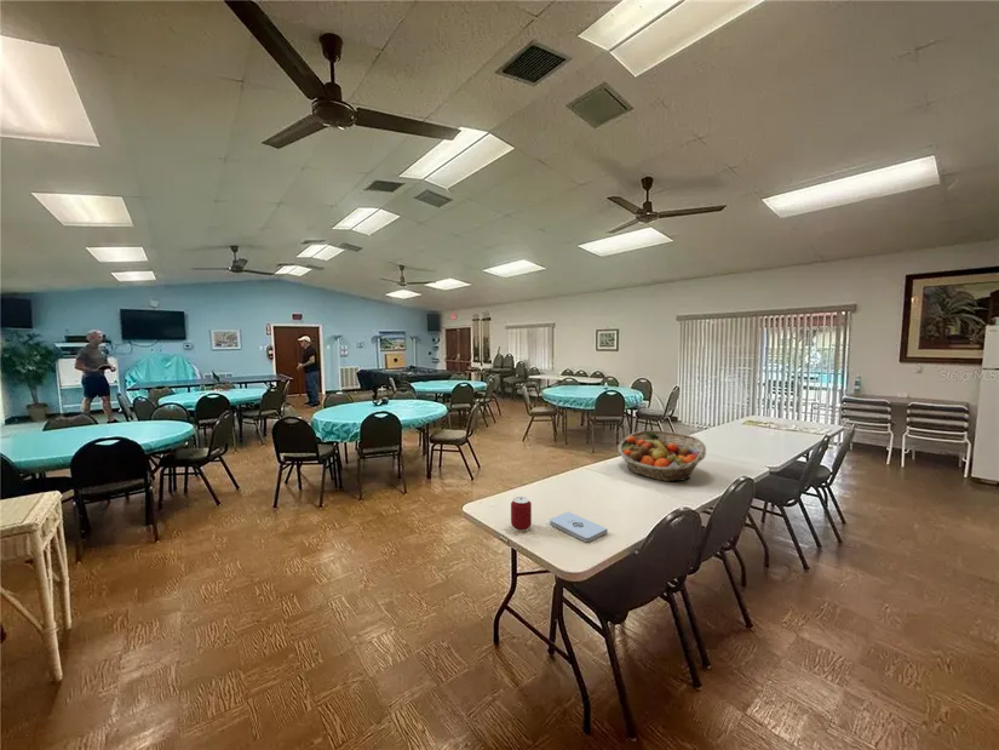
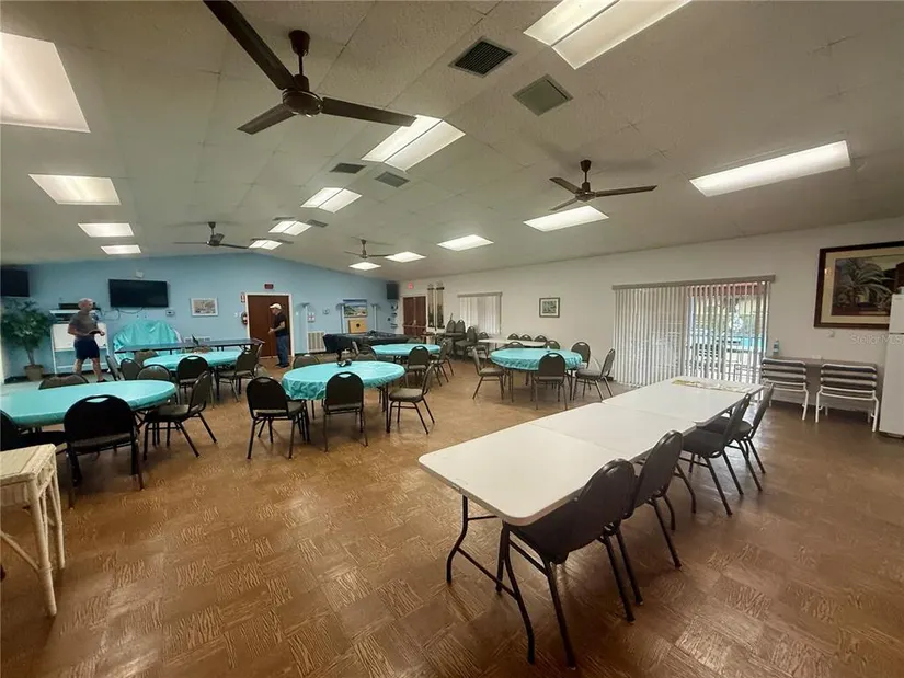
- notepad (576, 526)
- can (521, 513)
- fruit basket (659, 453)
